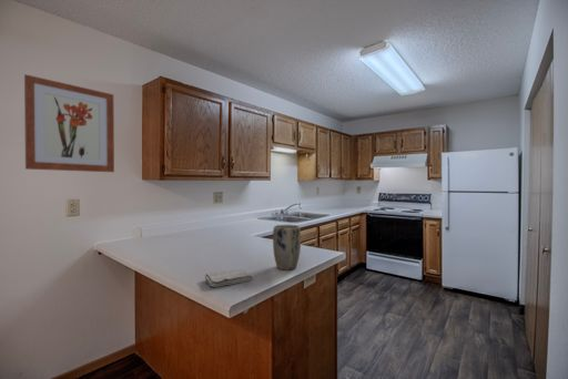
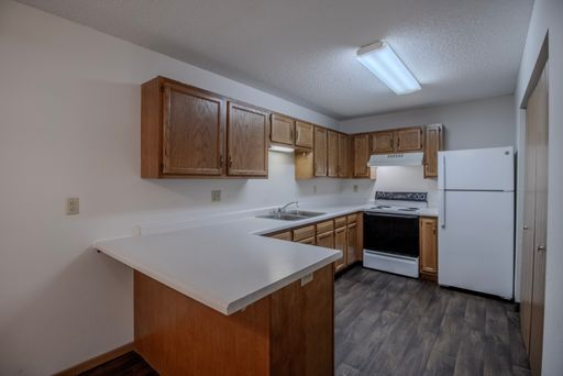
- plant pot (286, 246)
- washcloth (227, 276)
- wall art (73, 127)
